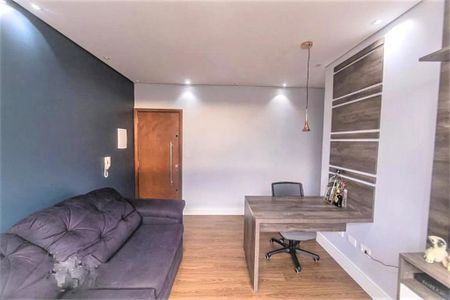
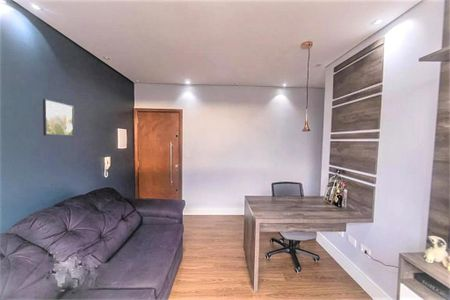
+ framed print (59, 119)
